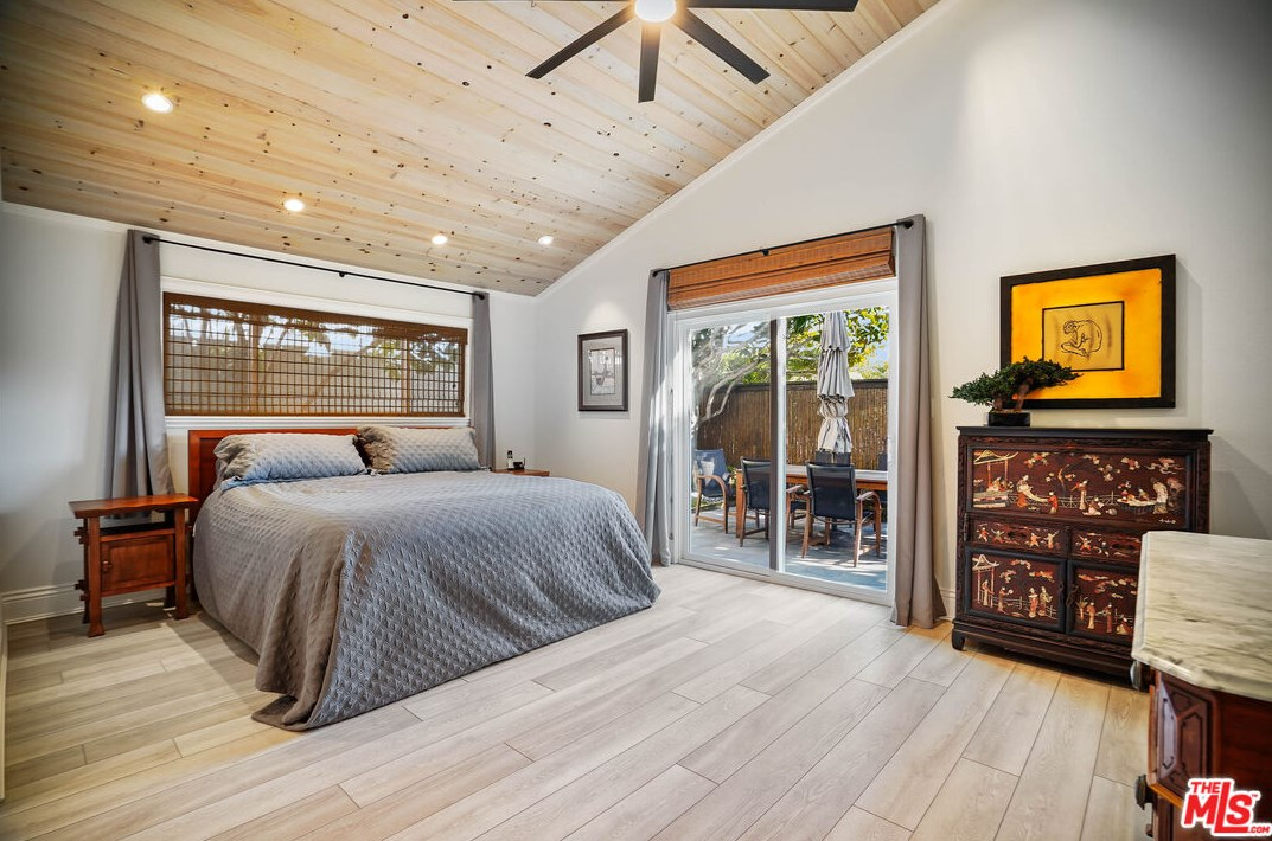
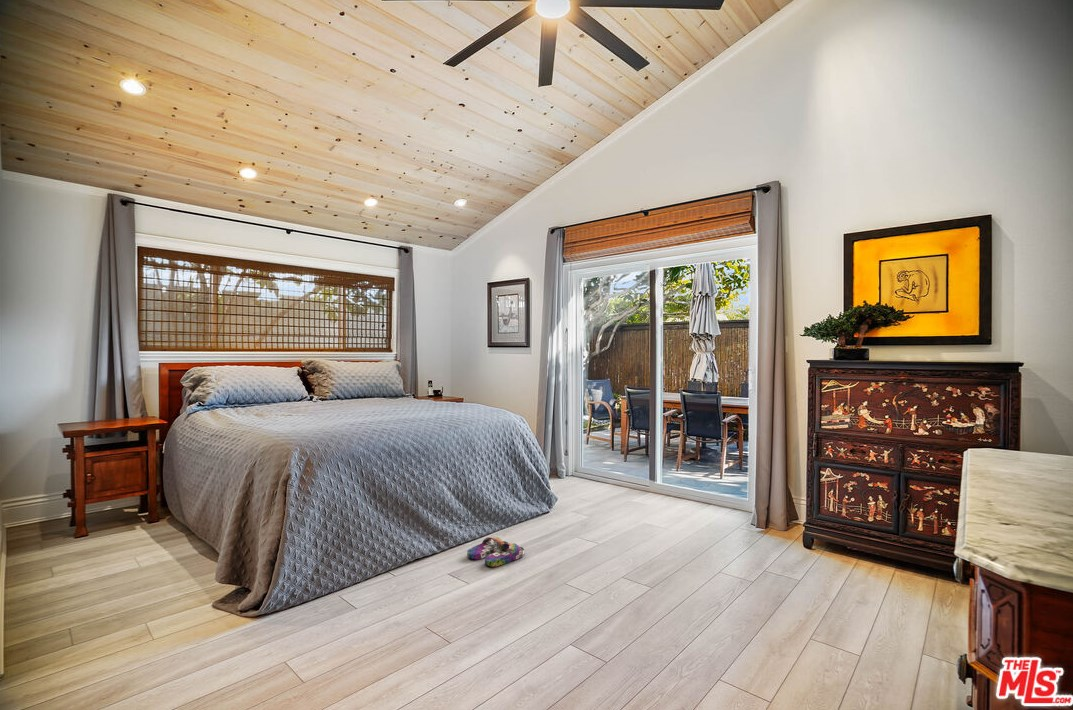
+ slippers (496, 548)
